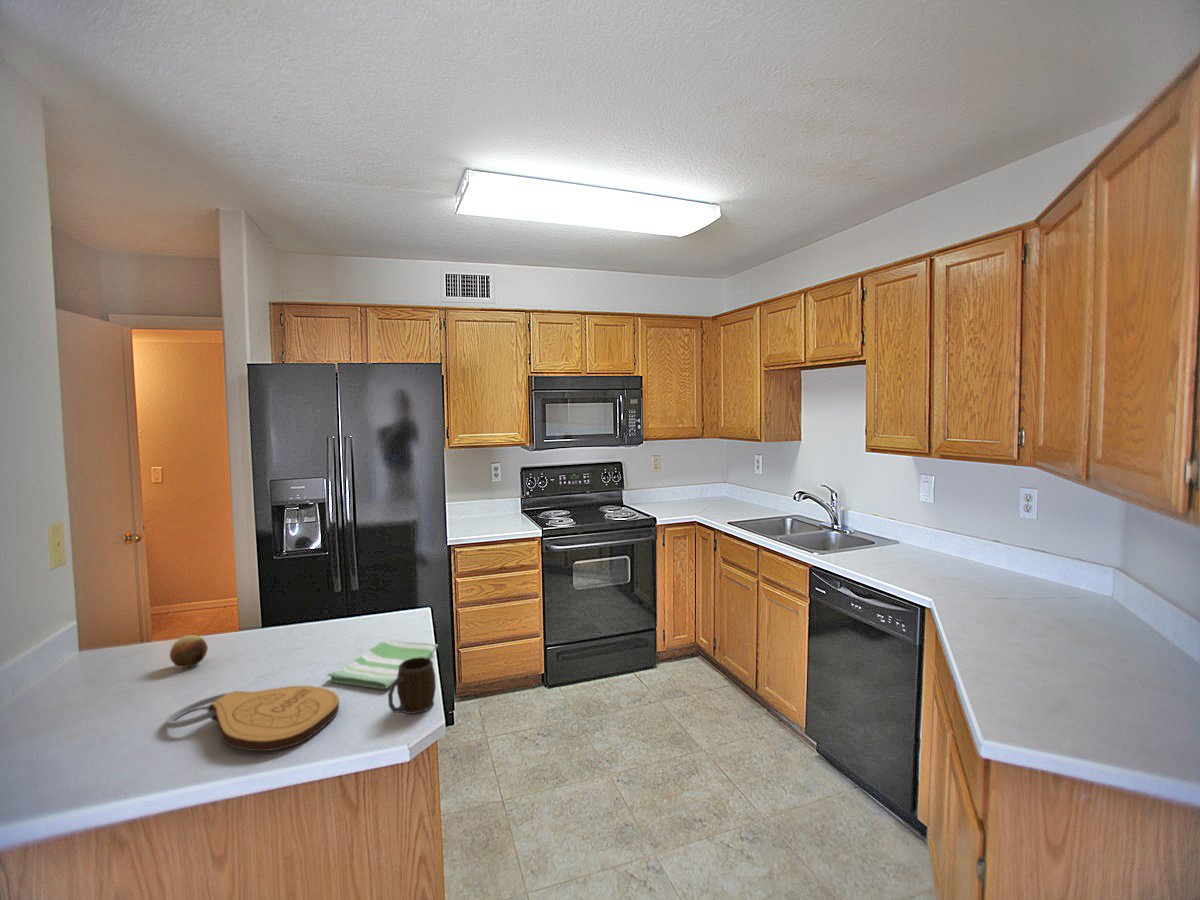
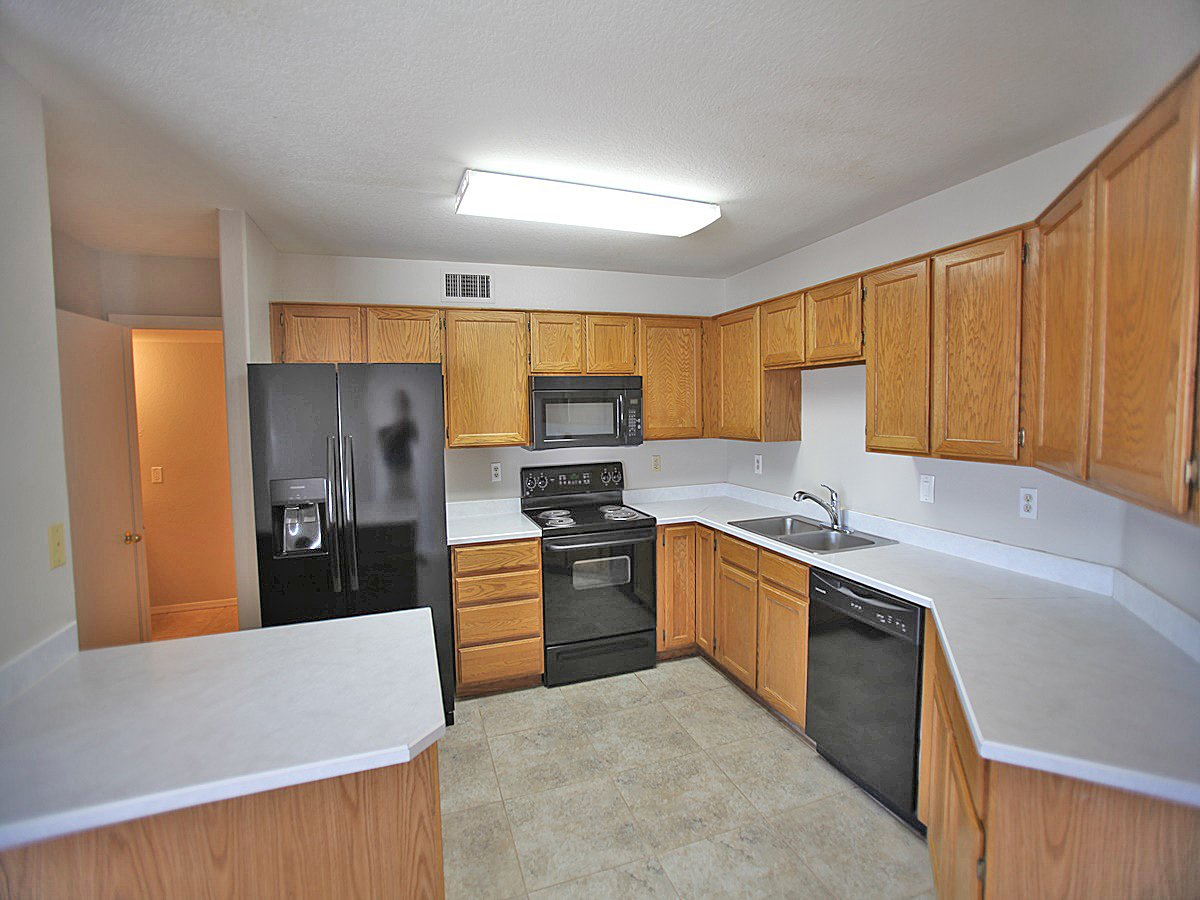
- key chain (248, 710)
- dish towel (386, 661)
- fruit (188, 651)
- mug (409, 688)
